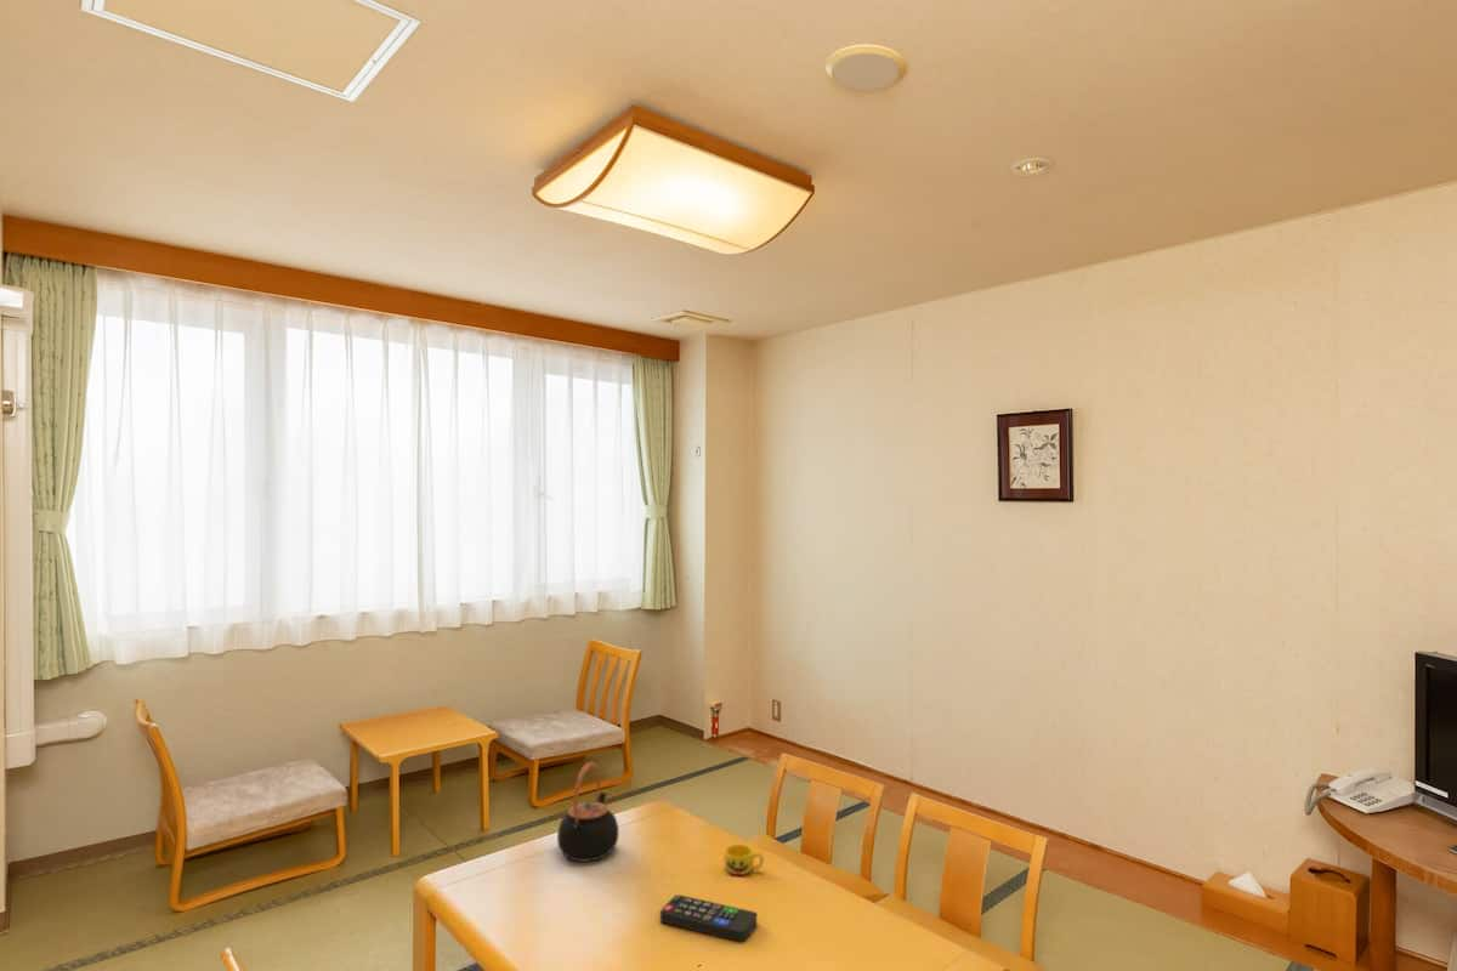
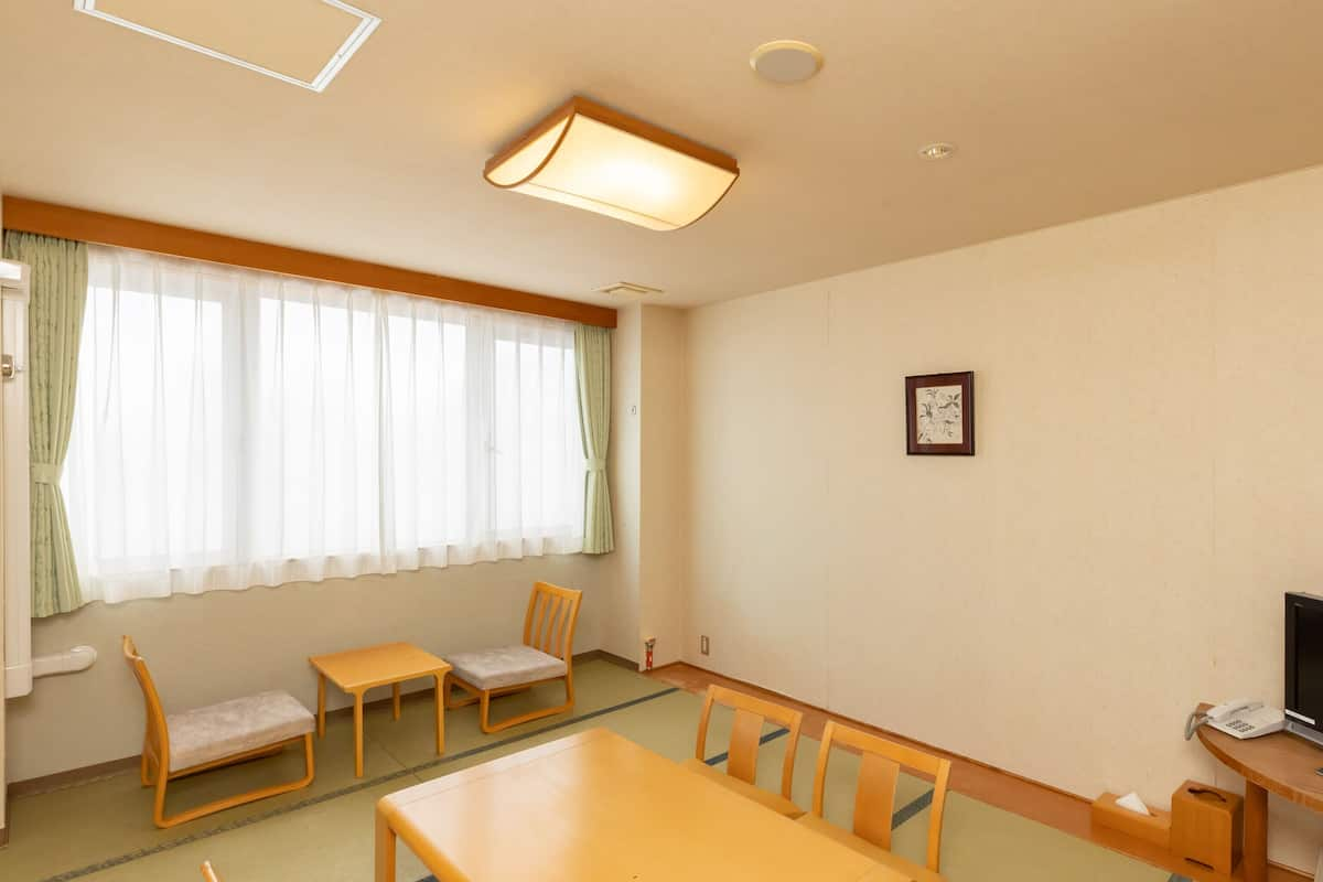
- cup (743, 859)
- teapot (590, 804)
- remote control (708, 915)
